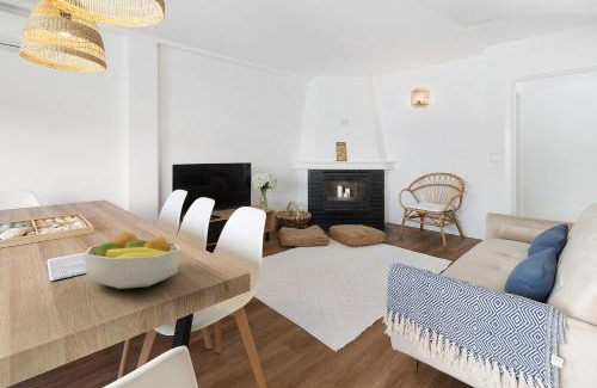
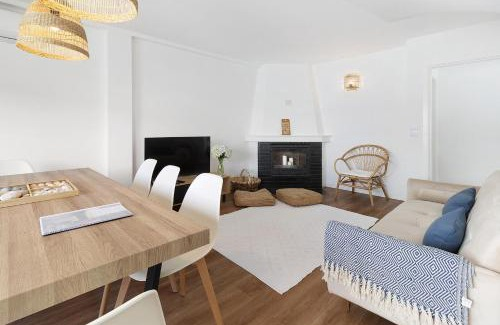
- fruit bowl (134, 255)
